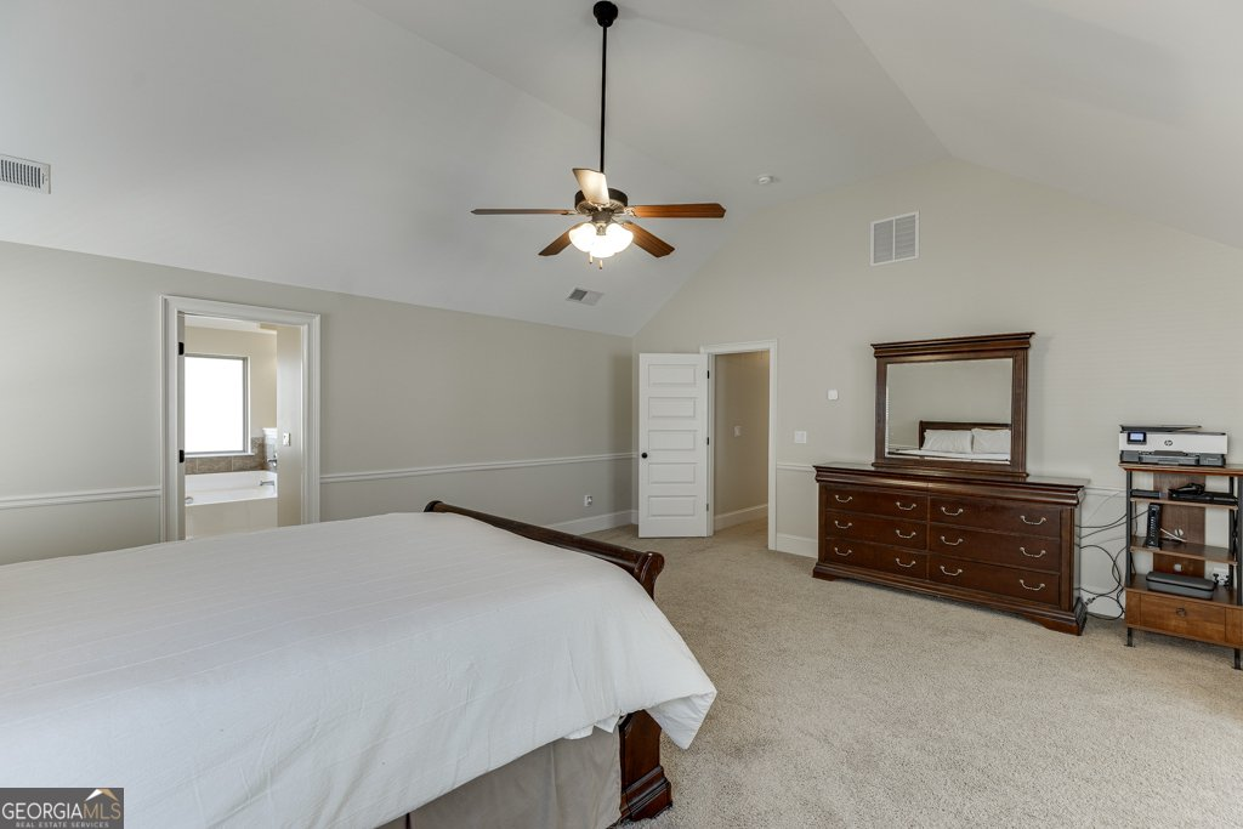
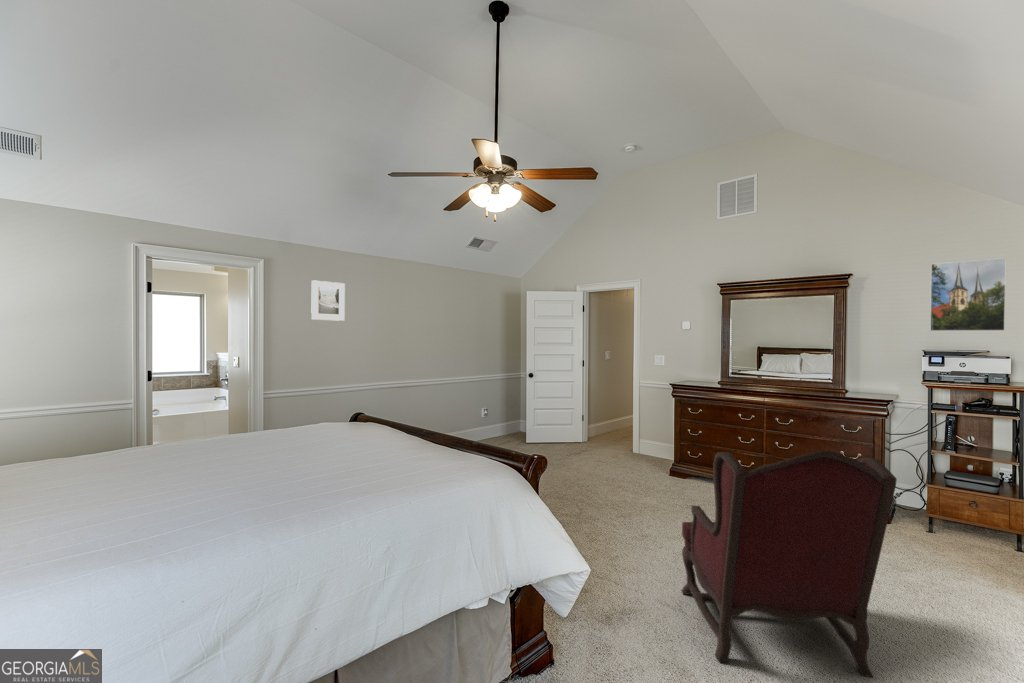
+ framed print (966, 296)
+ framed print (328, 301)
+ armchair (775, 534)
